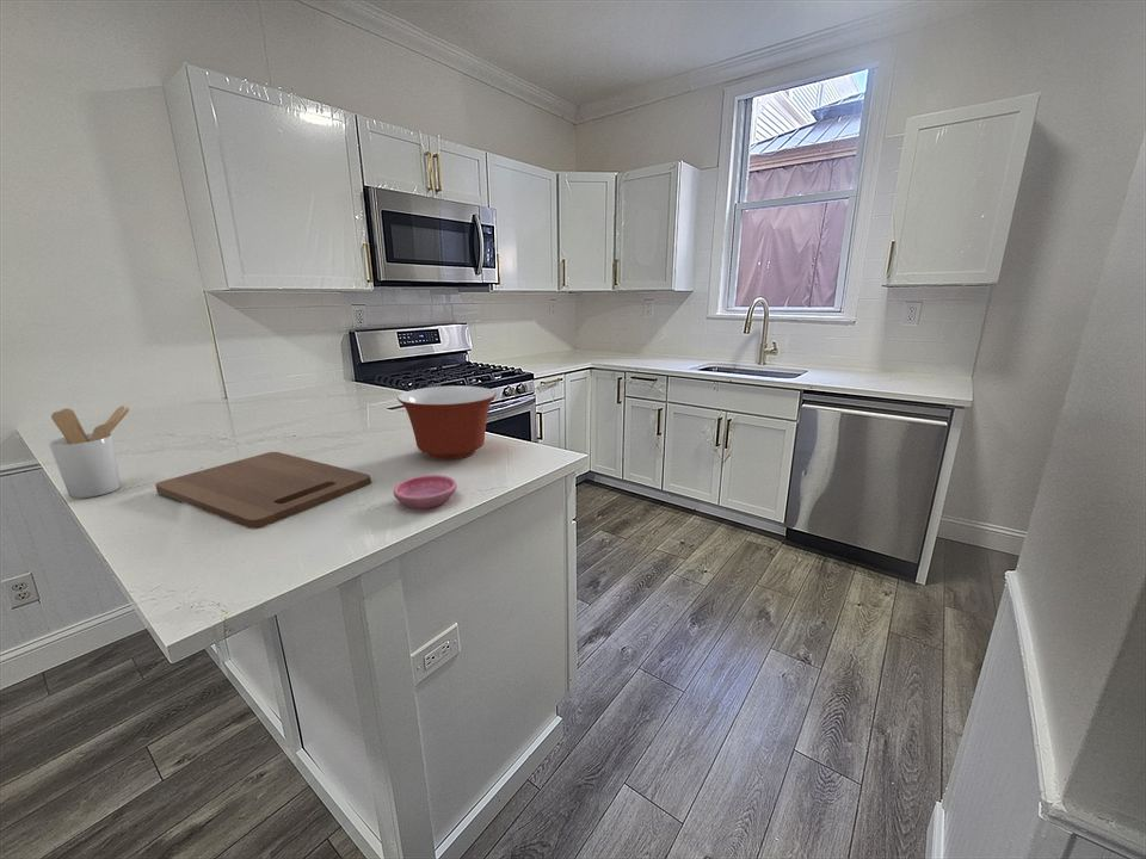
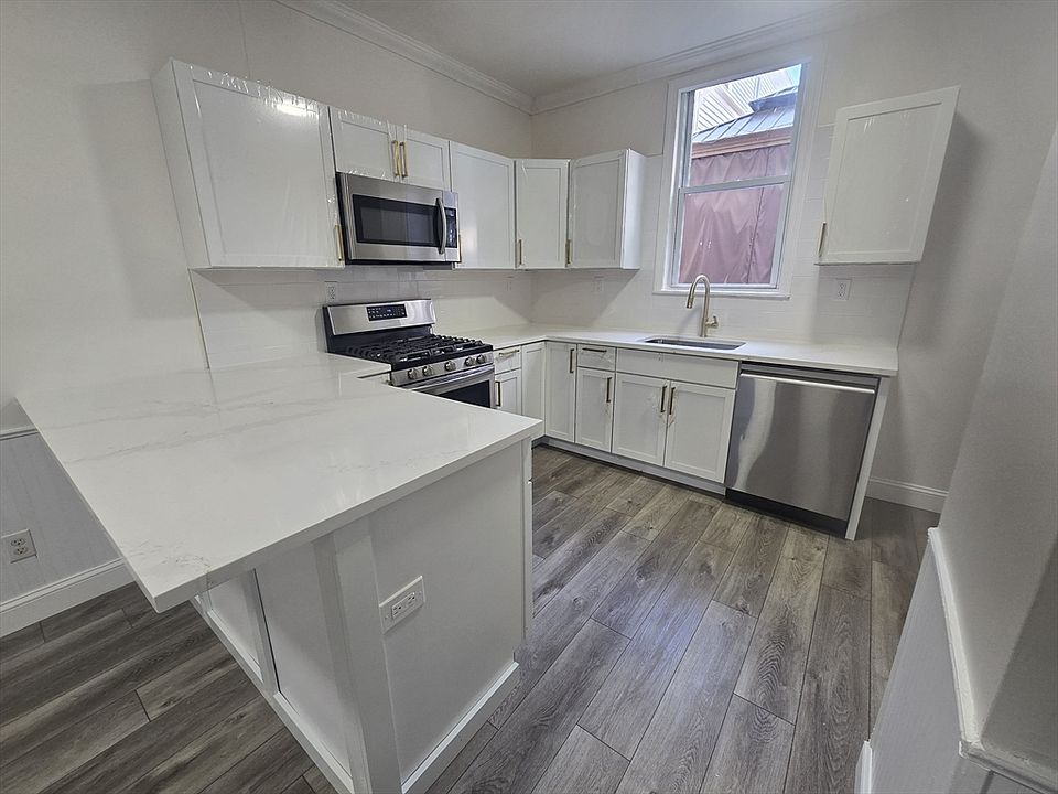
- utensil holder (99, 449)
- saucer (425, 492)
- mixing bowl (449, 424)
- cutting board (266, 483)
